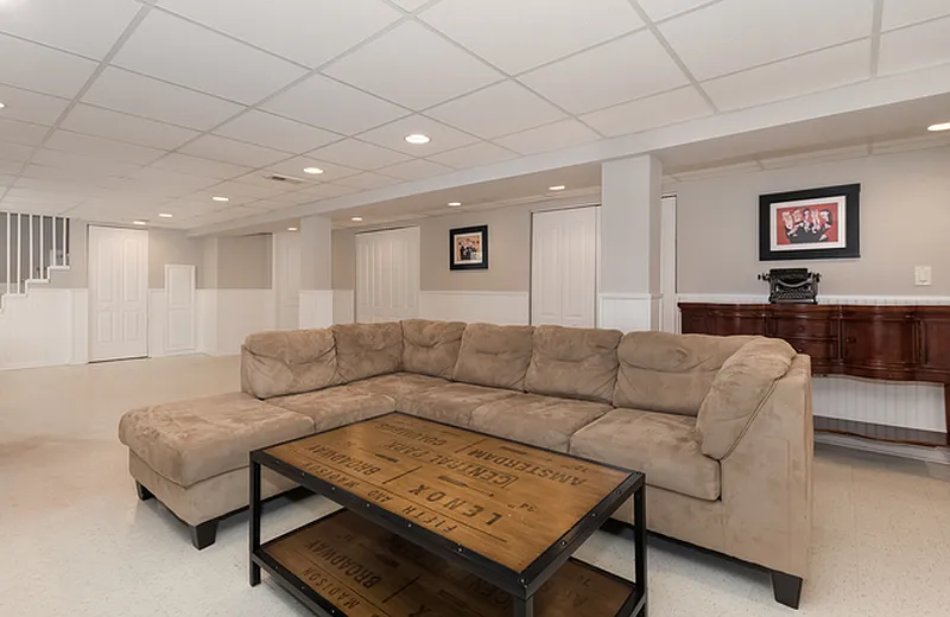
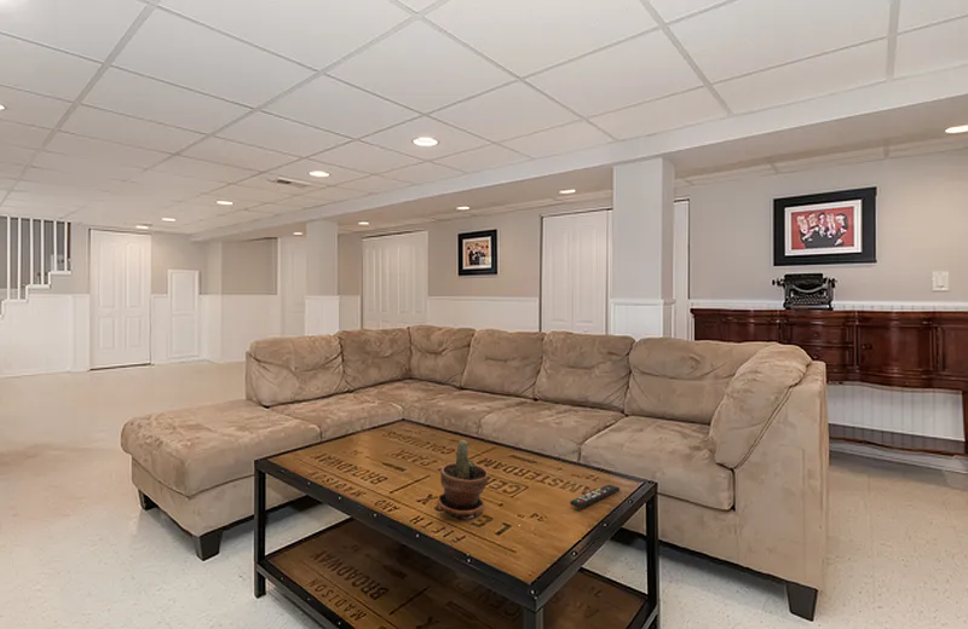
+ remote control (595, 495)
+ potted plant (462, 473)
